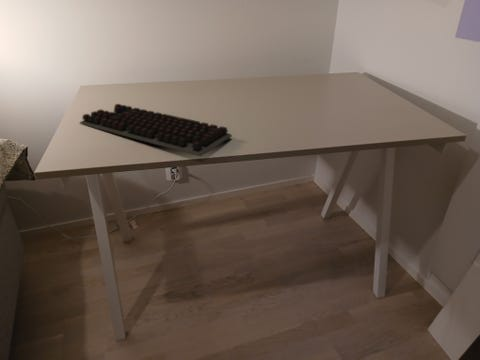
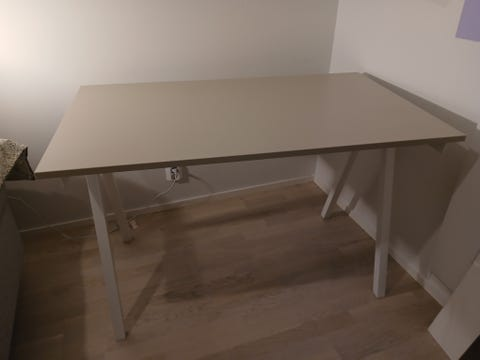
- computer keyboard (152, 125)
